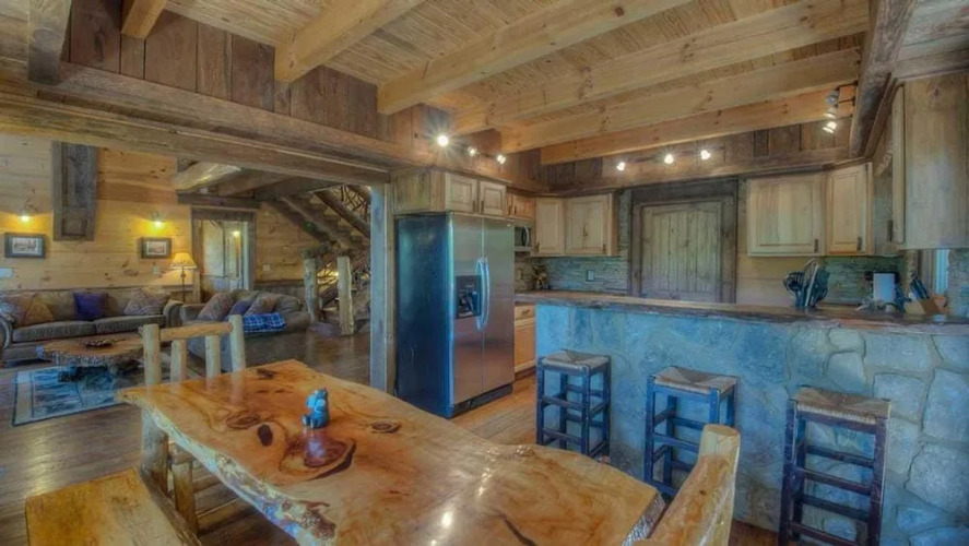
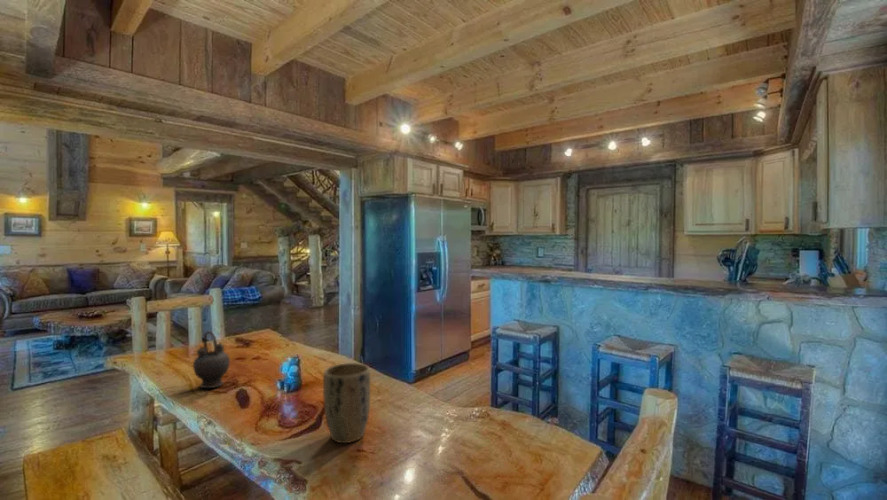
+ teapot (210, 357)
+ plant pot (347, 402)
